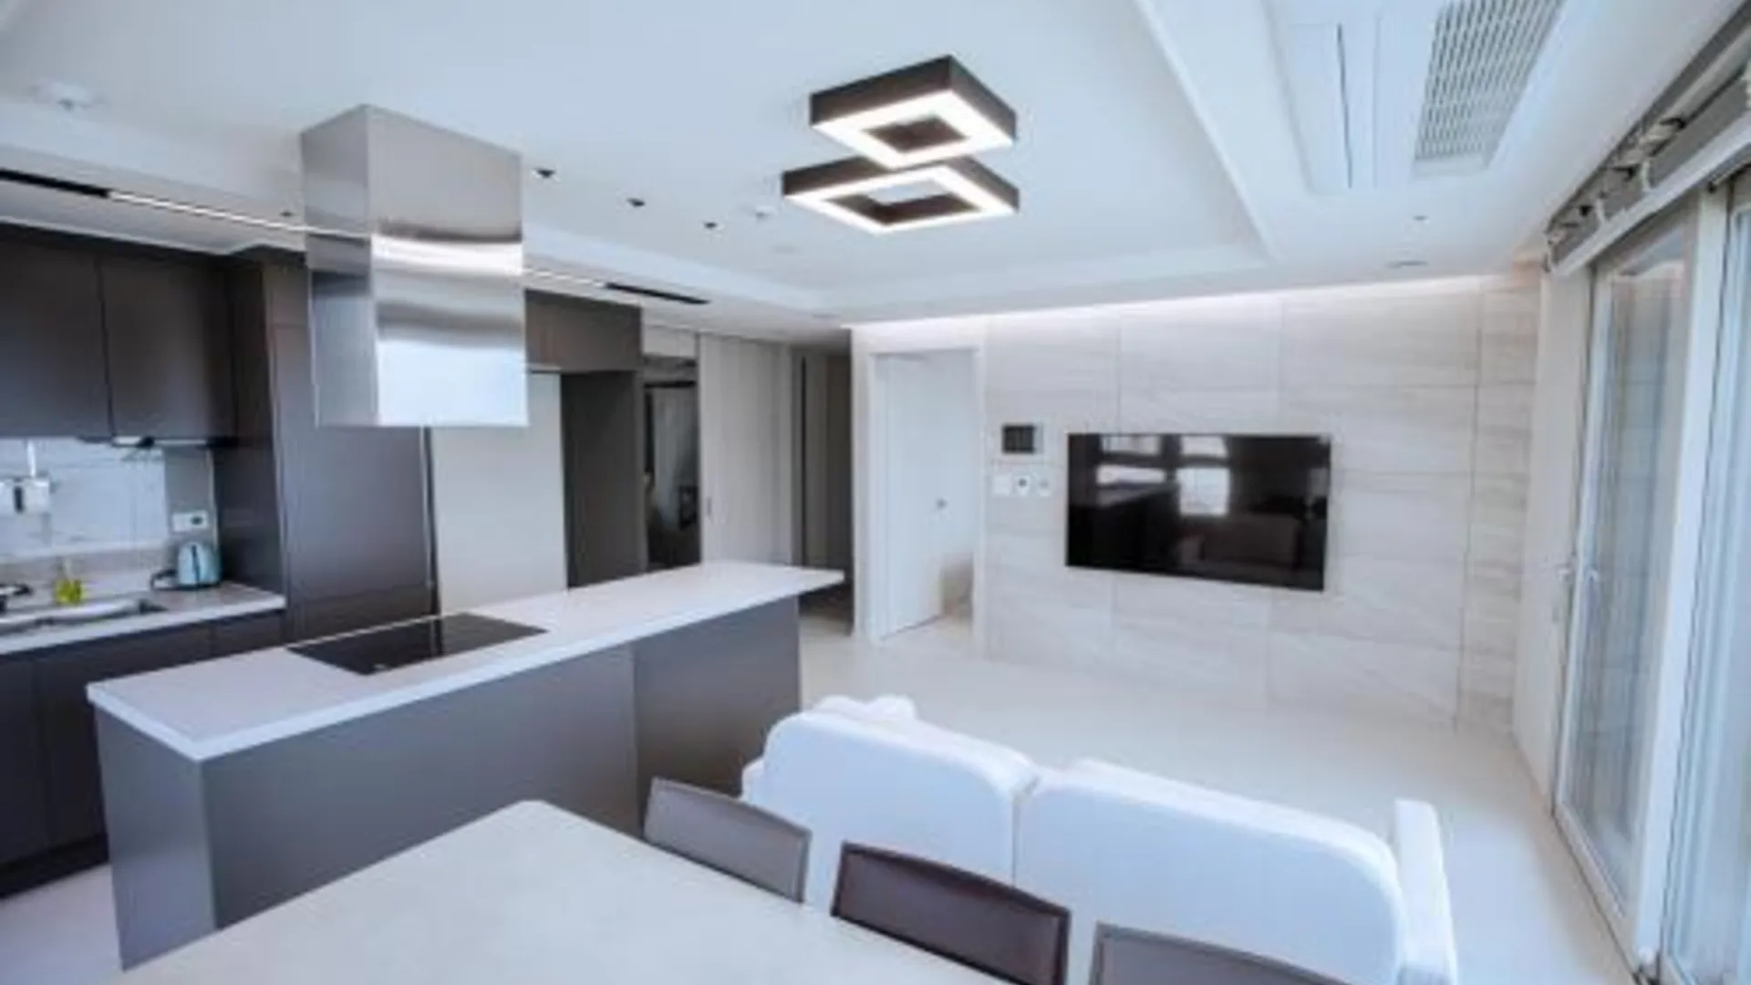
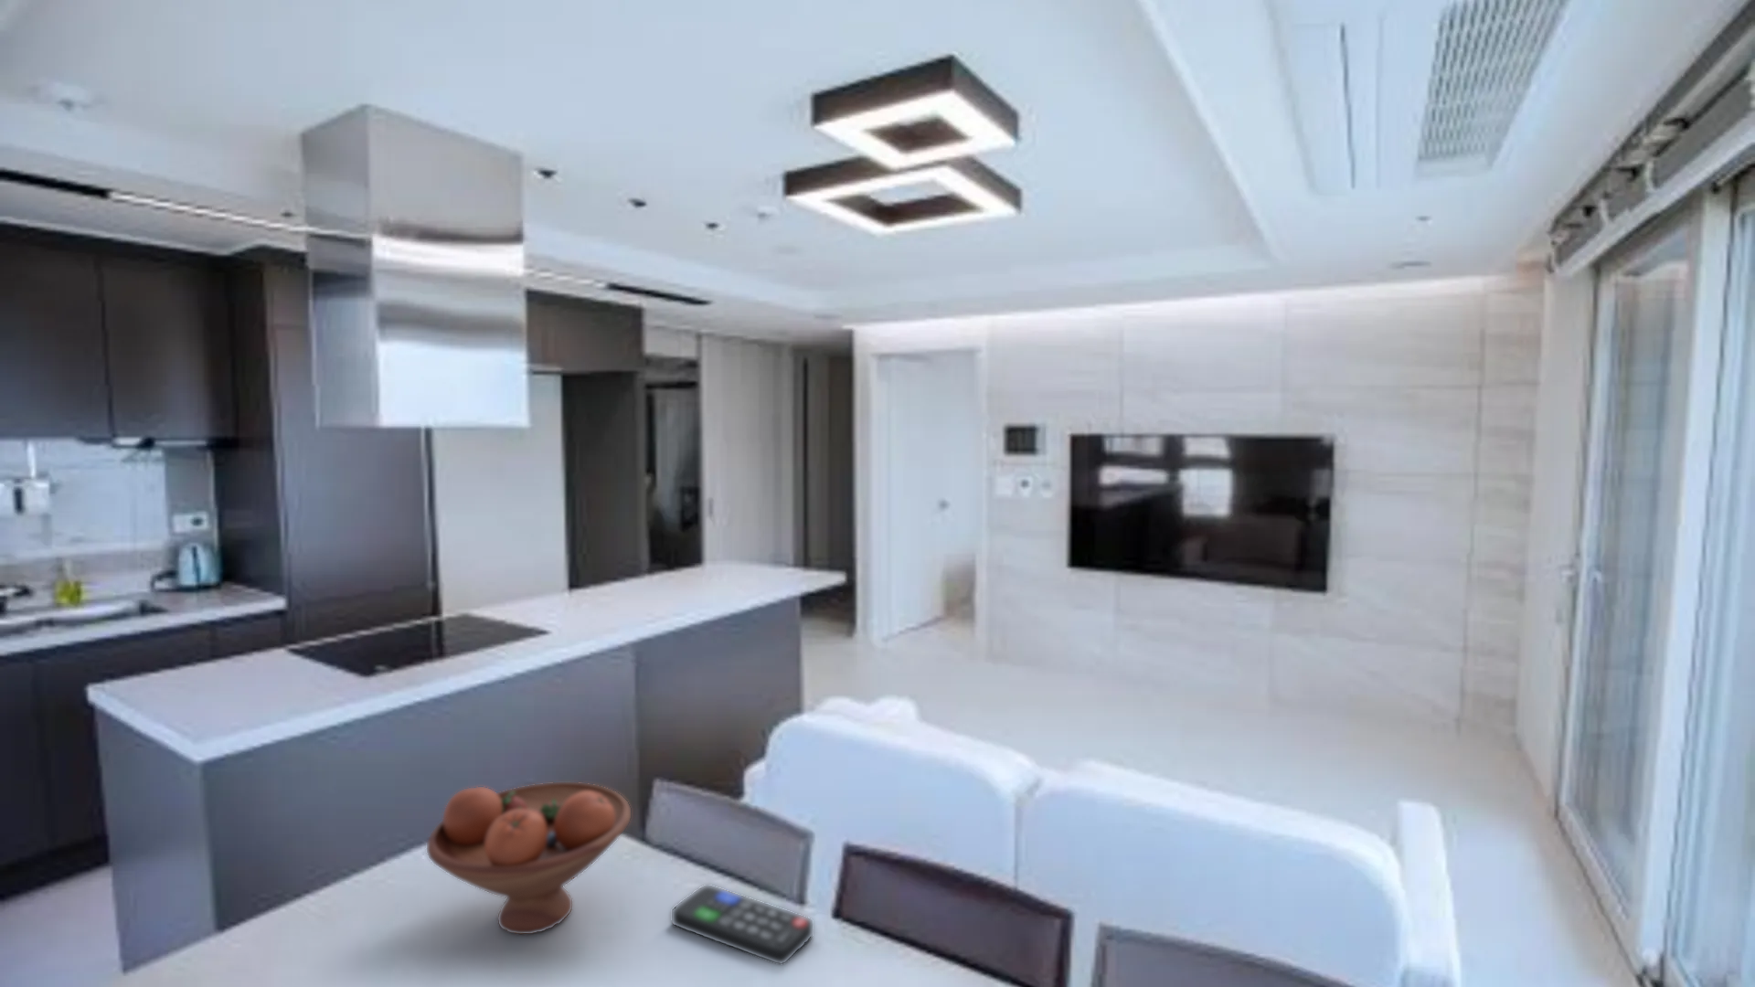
+ fruit bowl (534, 850)
+ remote control (741, 921)
